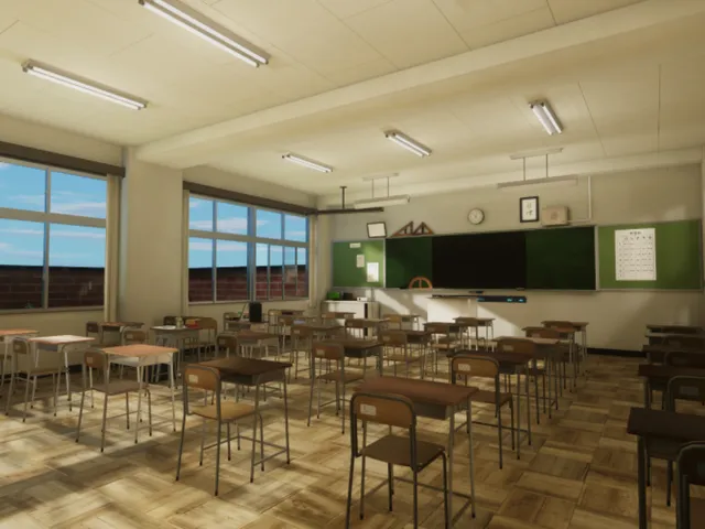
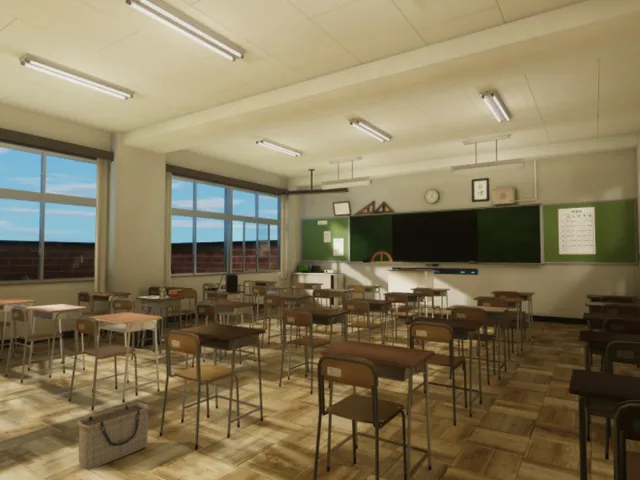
+ basket (114, 434)
